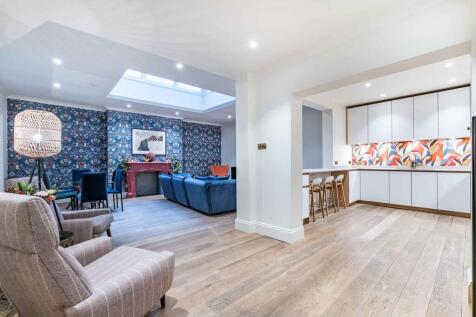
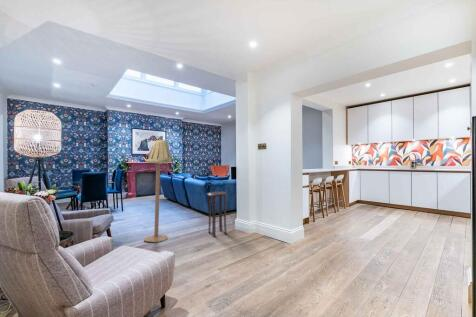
+ floor lamp (158, 189)
+ stool (219, 213)
